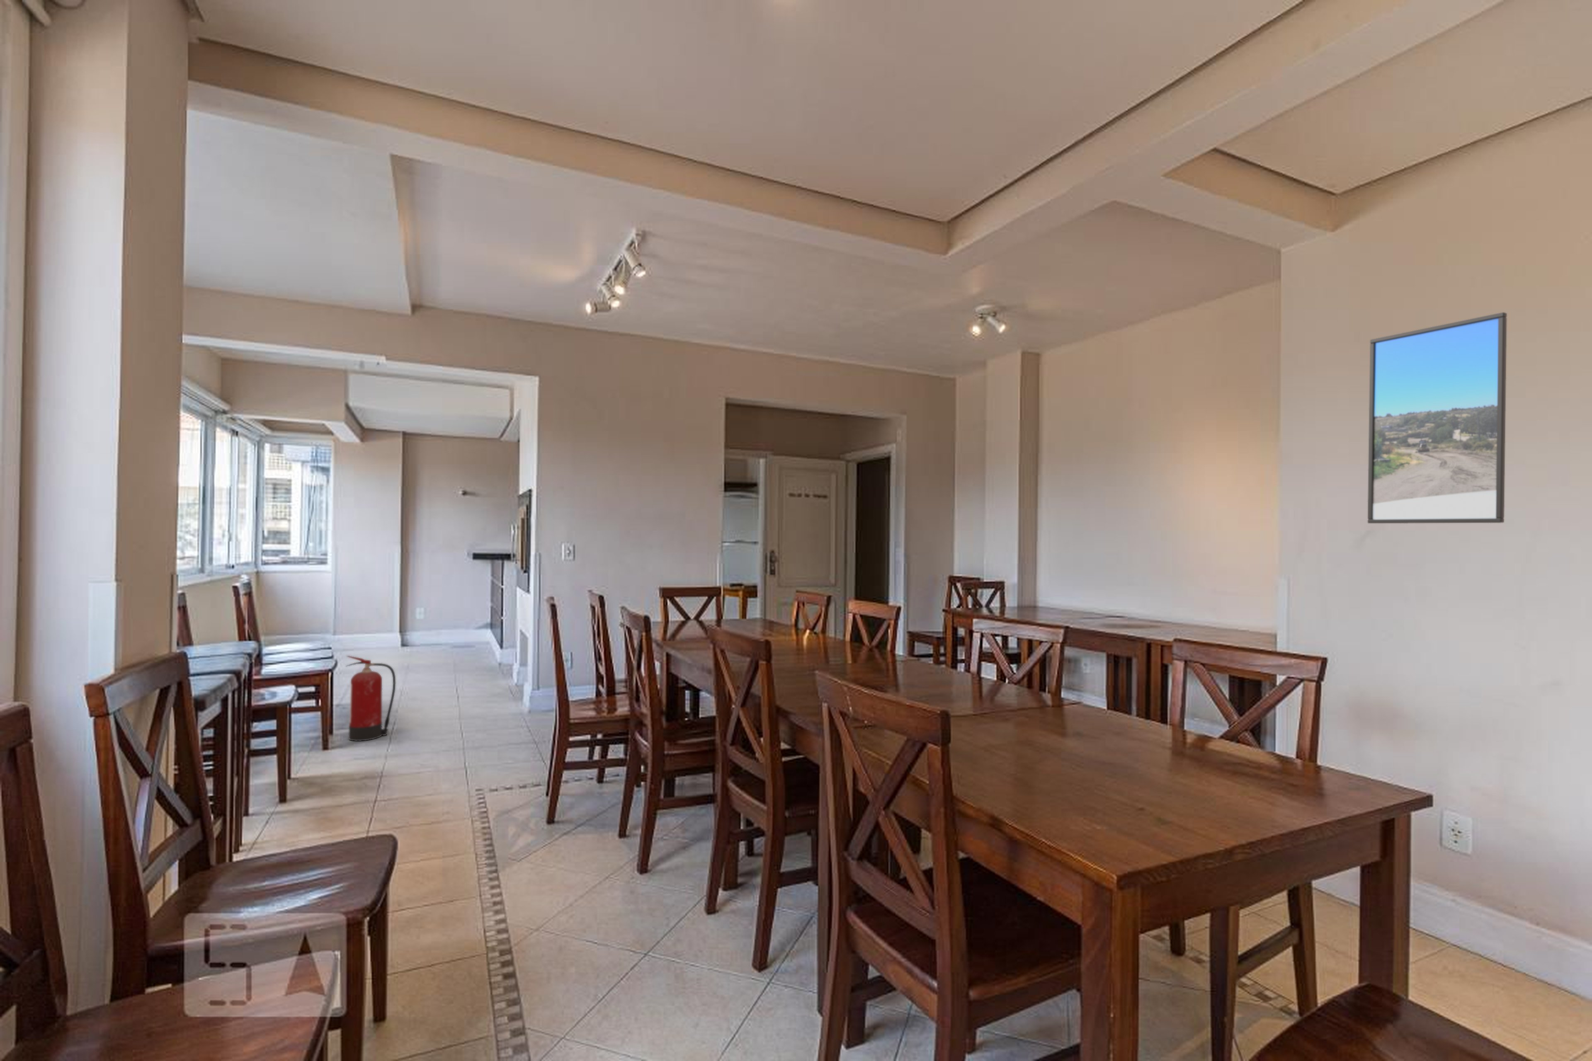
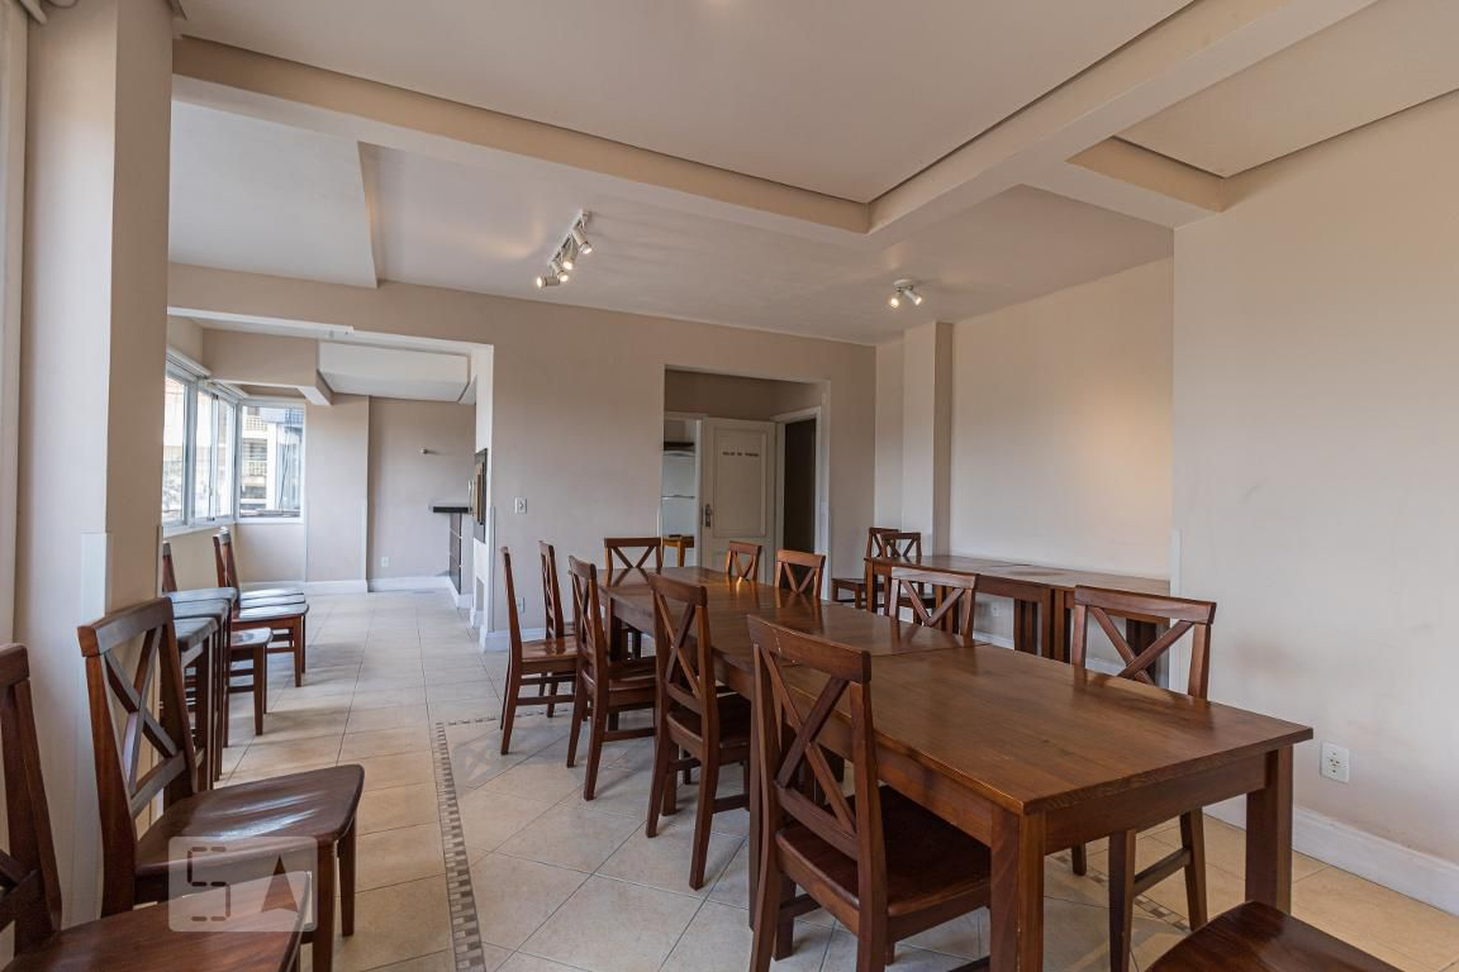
- fire extinguisher (371, 695)
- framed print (1432, 425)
